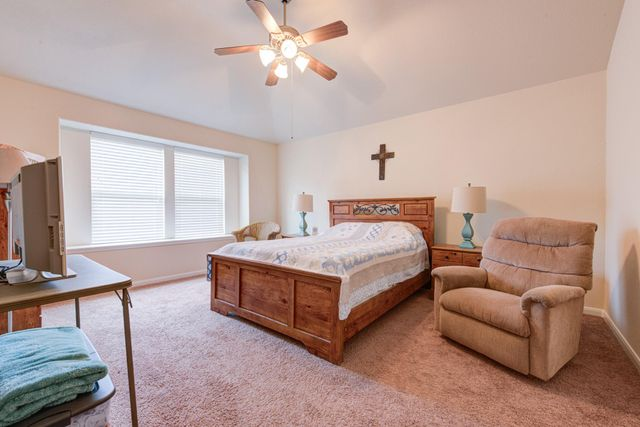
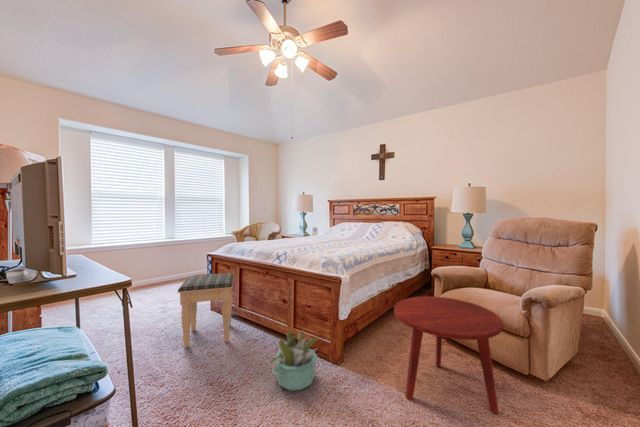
+ side table (441, 348)
+ decorative plant (293, 357)
+ footstool (208, 300)
